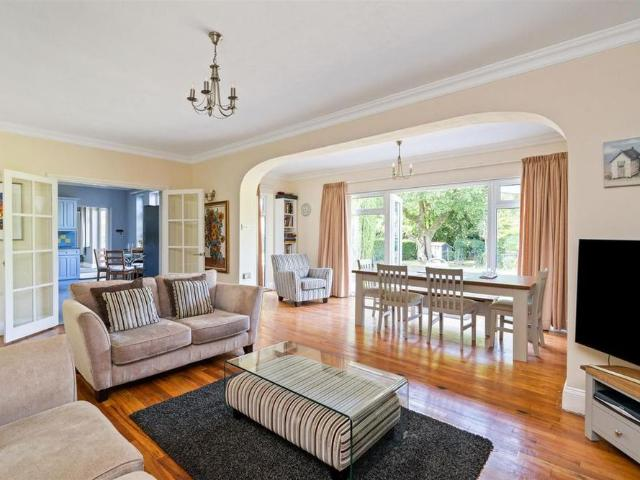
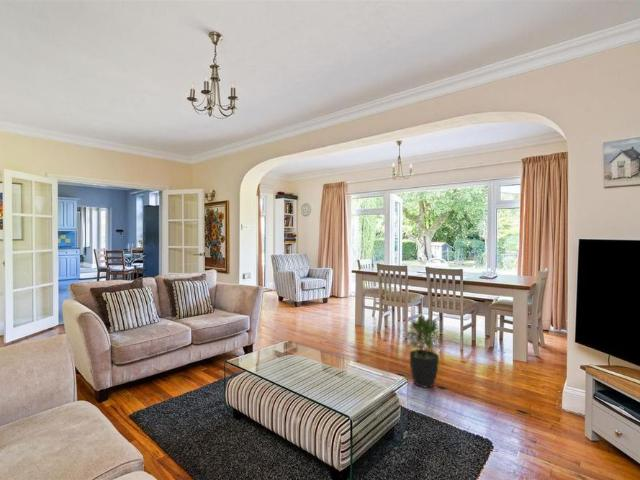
+ potted plant (422, 348)
